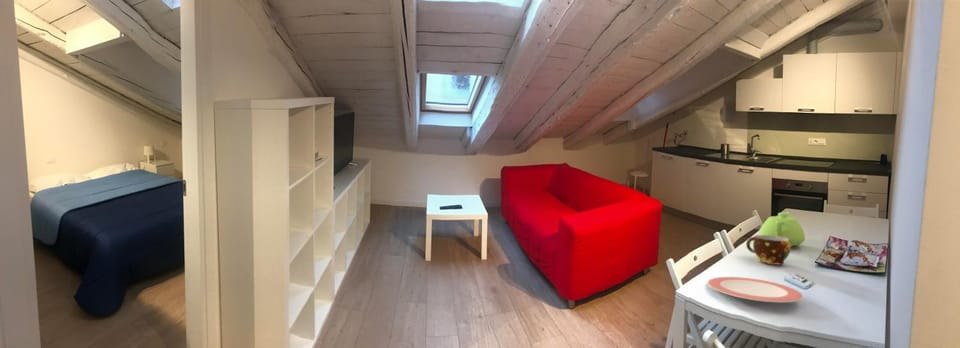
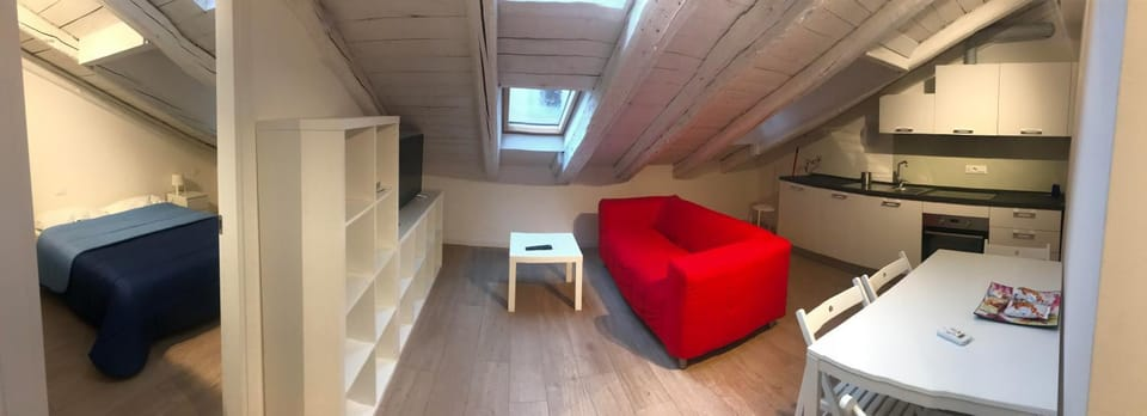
- cup (769, 249)
- plate (752, 290)
- teapot (782, 228)
